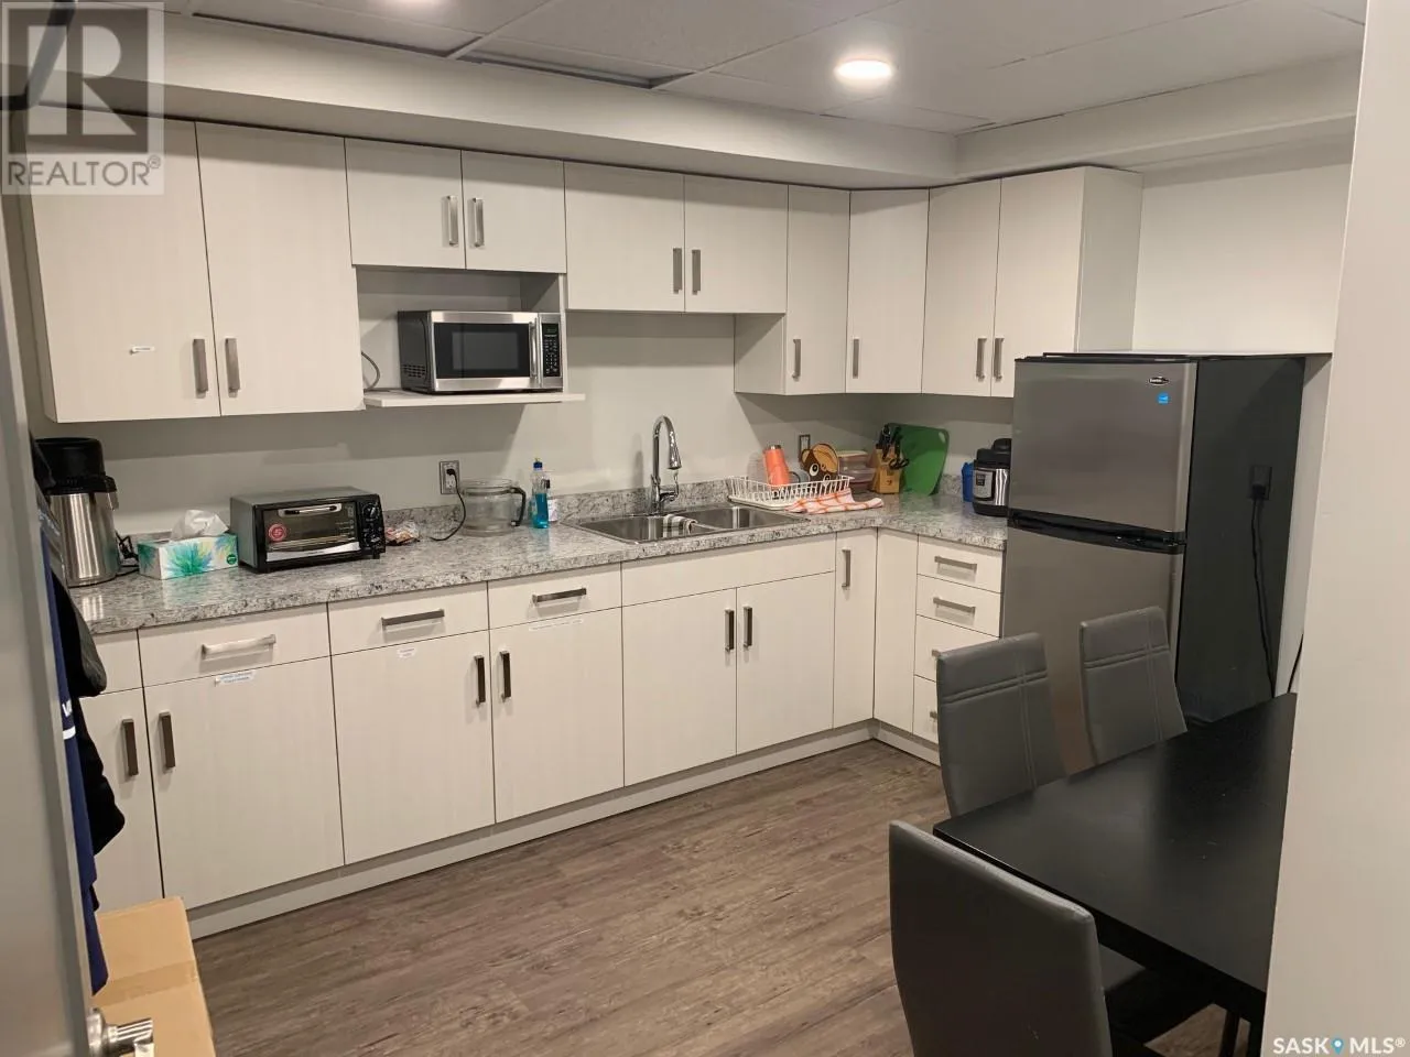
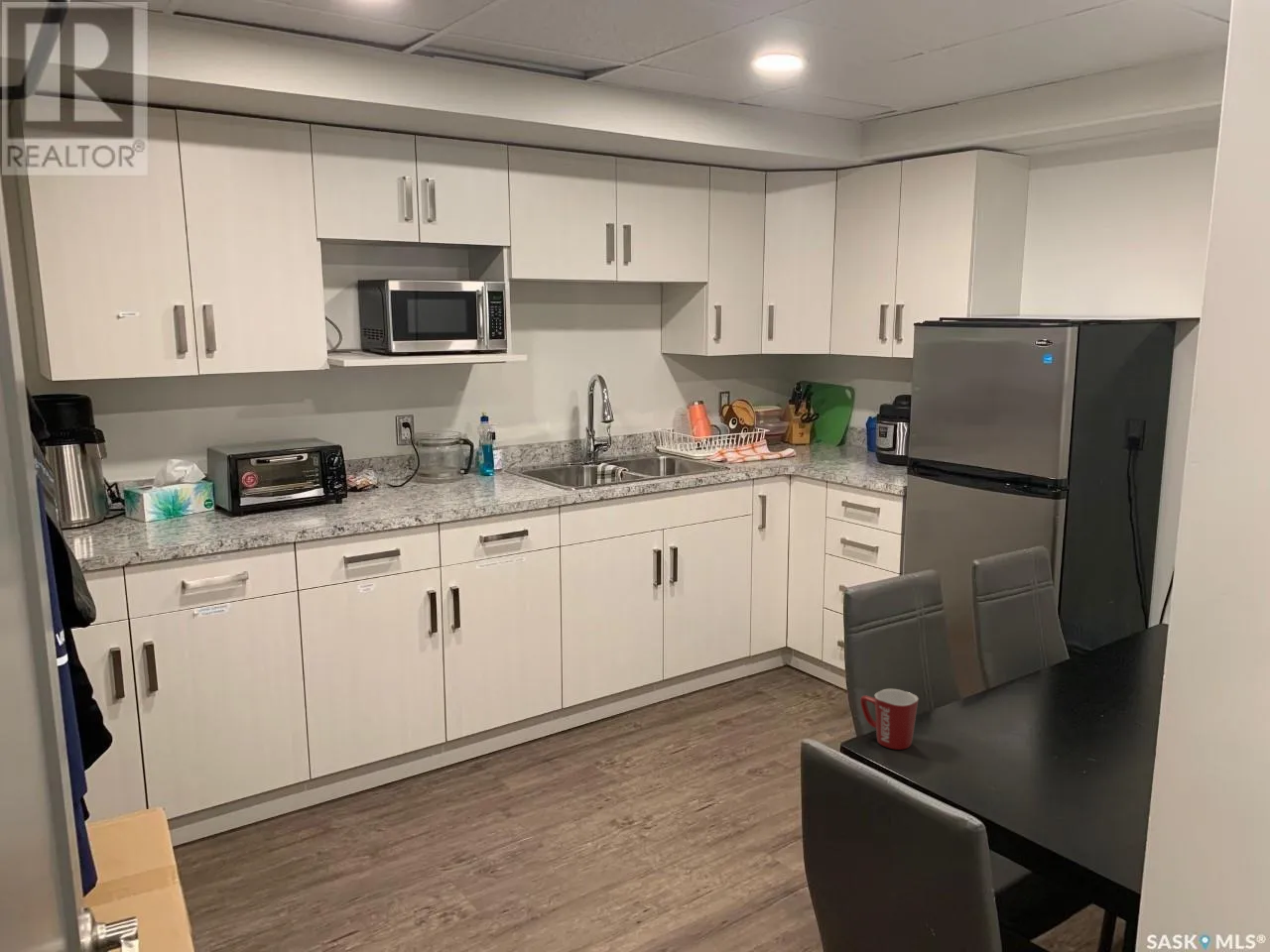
+ mug (886, 716)
